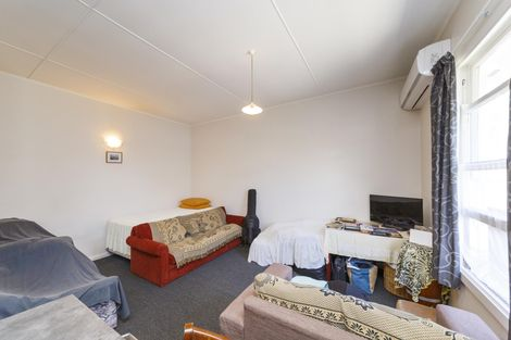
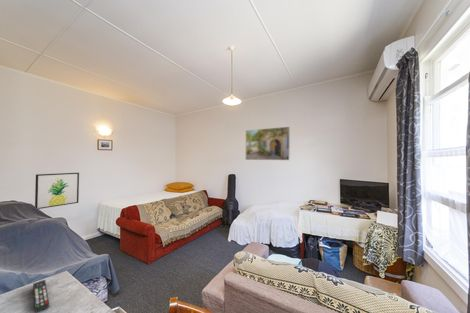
+ remote control (40, 294)
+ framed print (266, 144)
+ wall art (58, 189)
